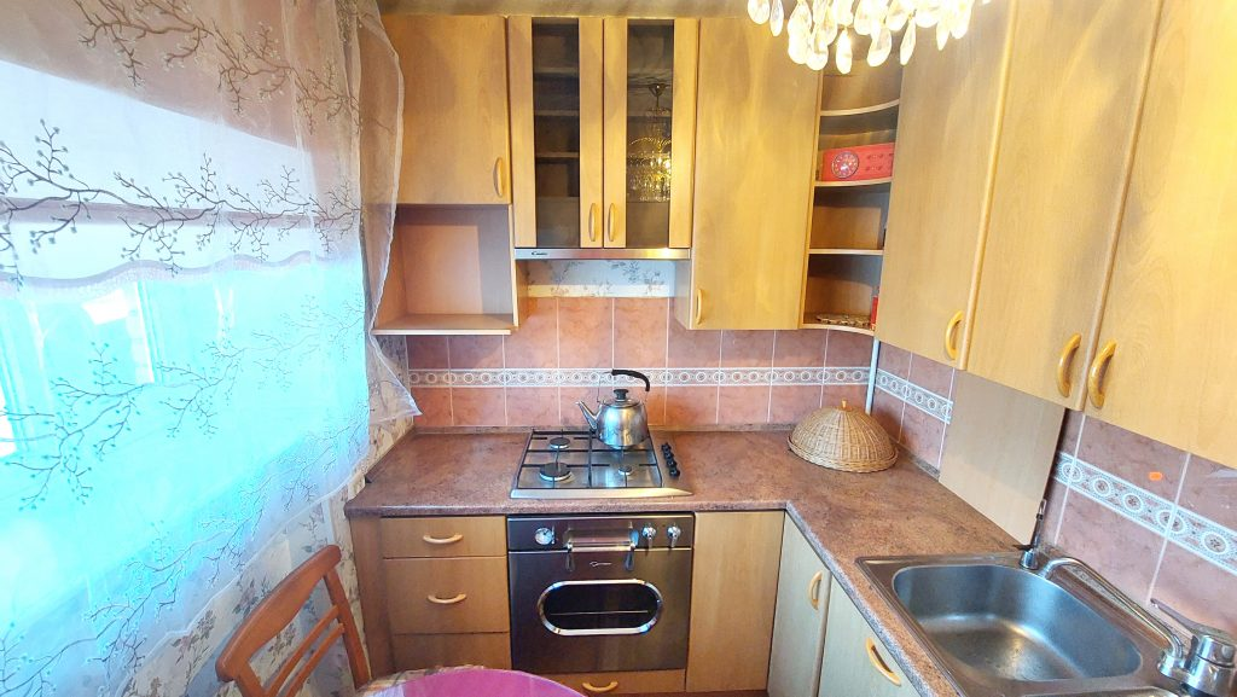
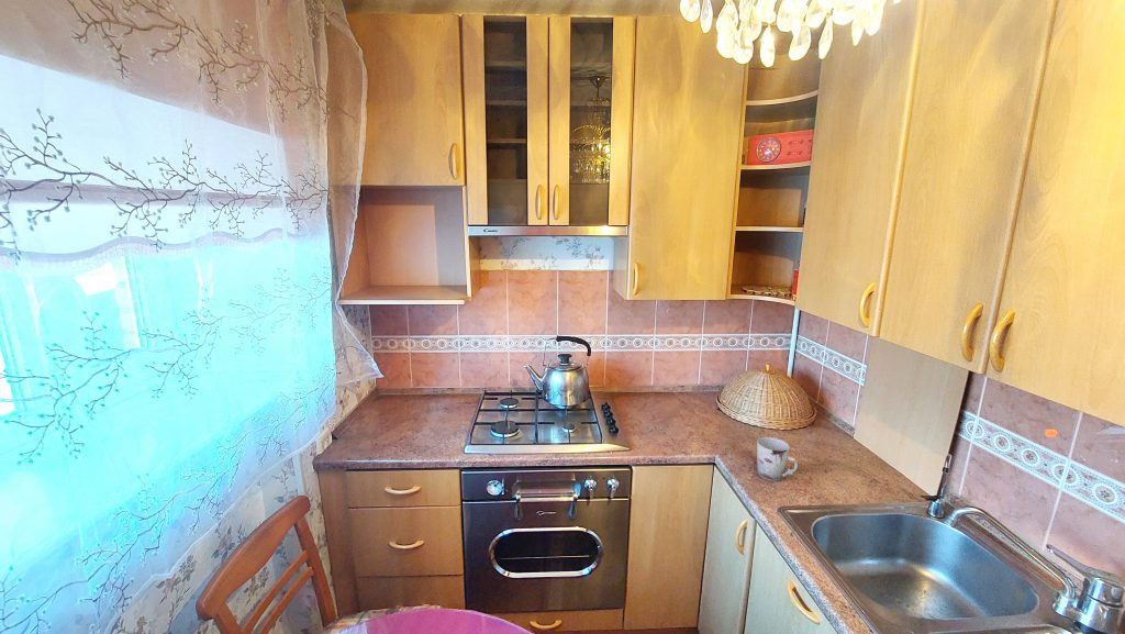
+ cup (777, 461)
